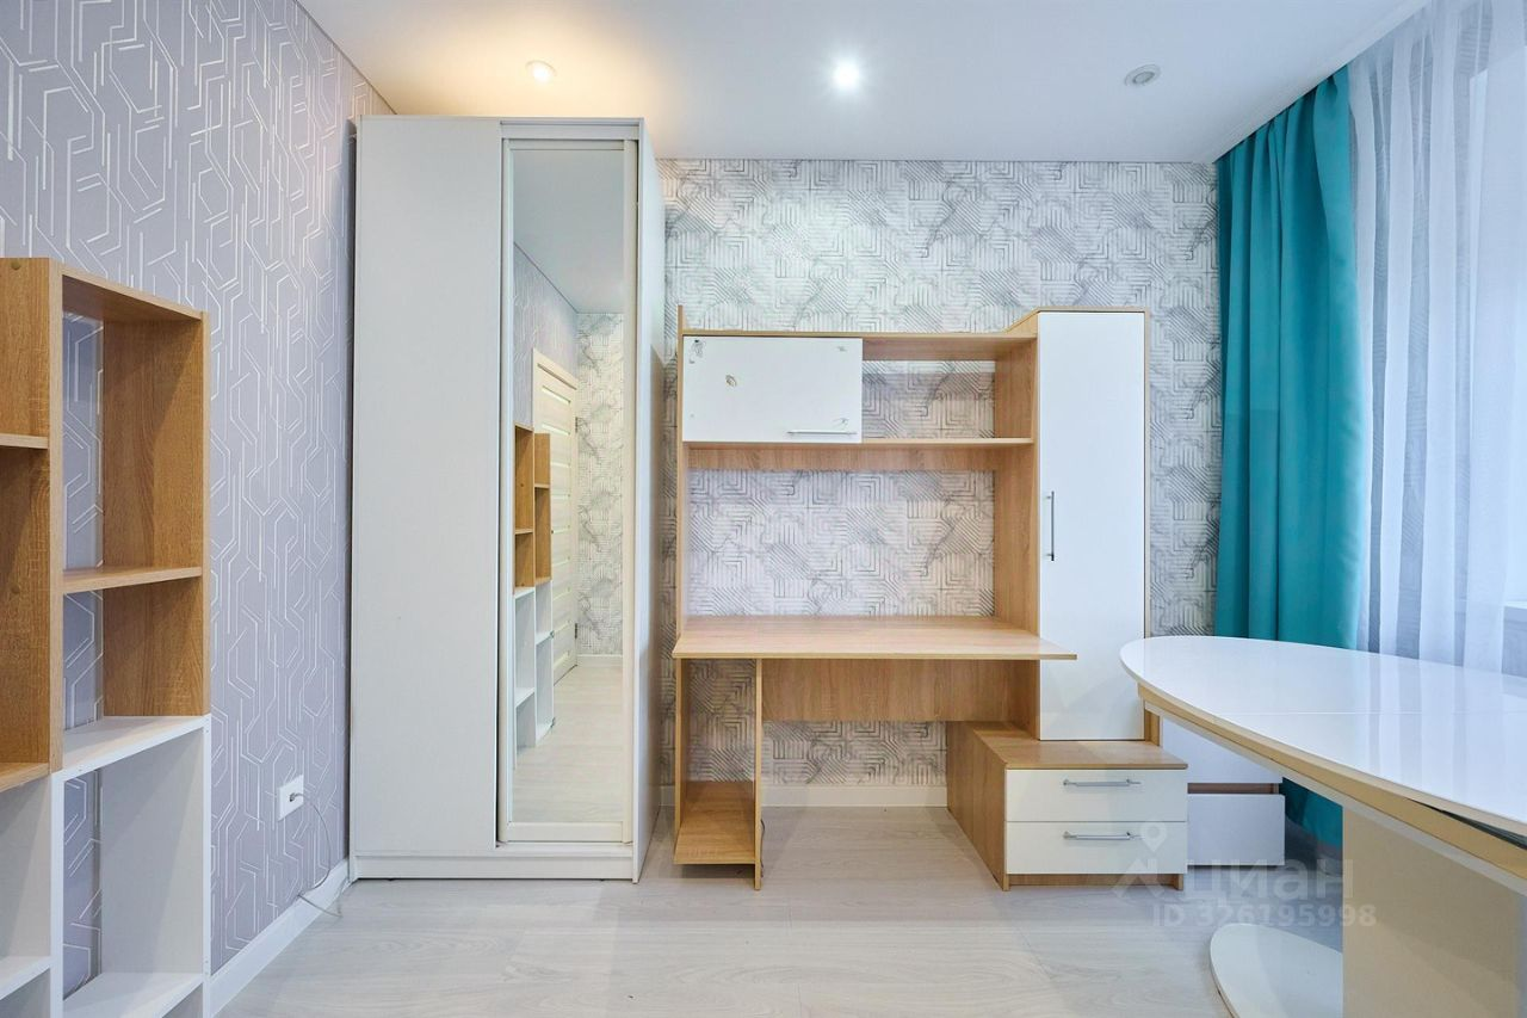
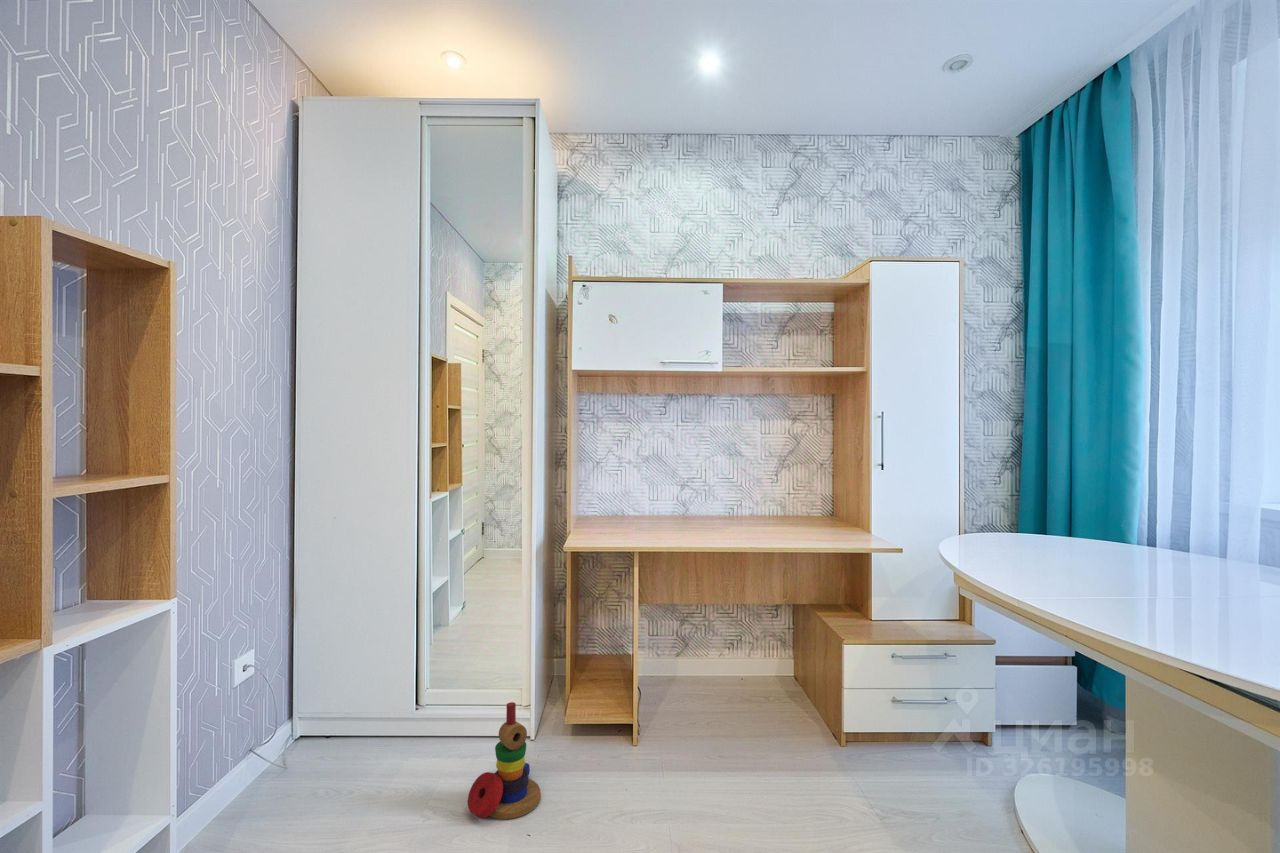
+ stacking toy (504, 750)
